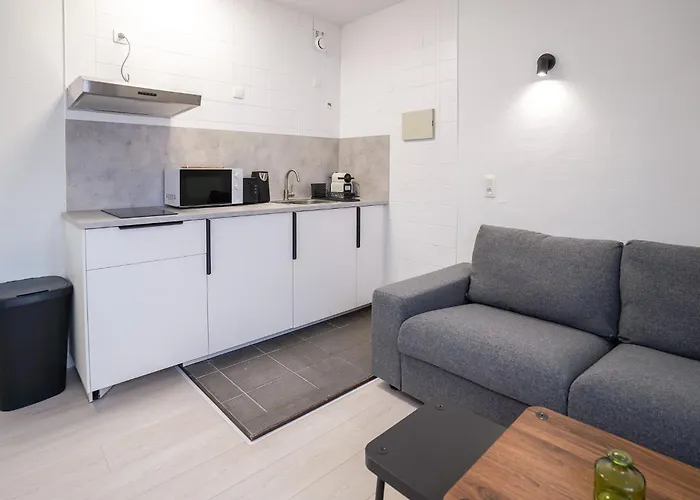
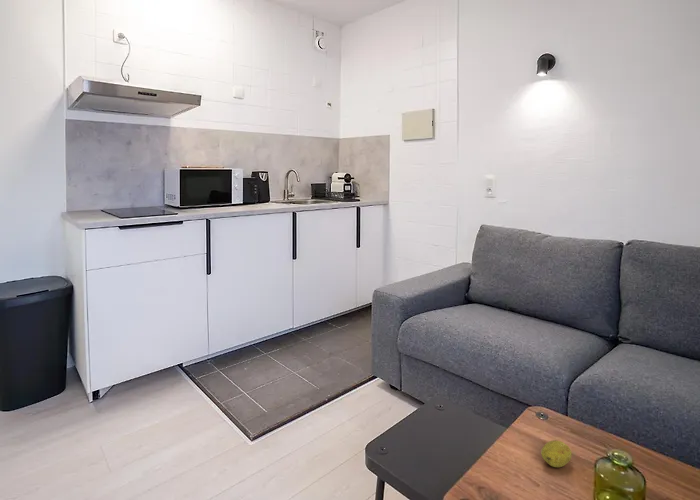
+ fruit (556, 453)
